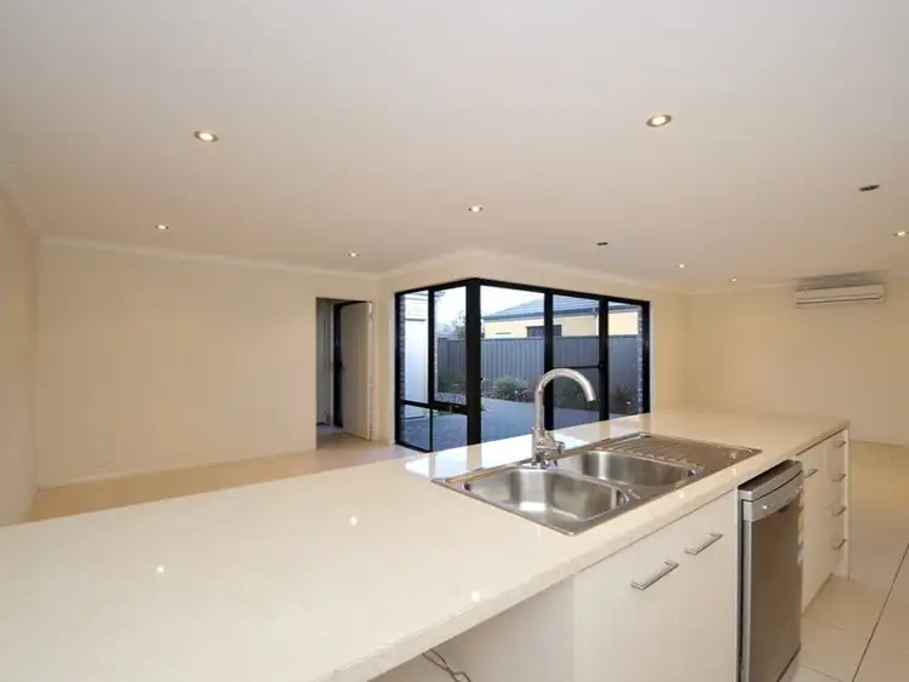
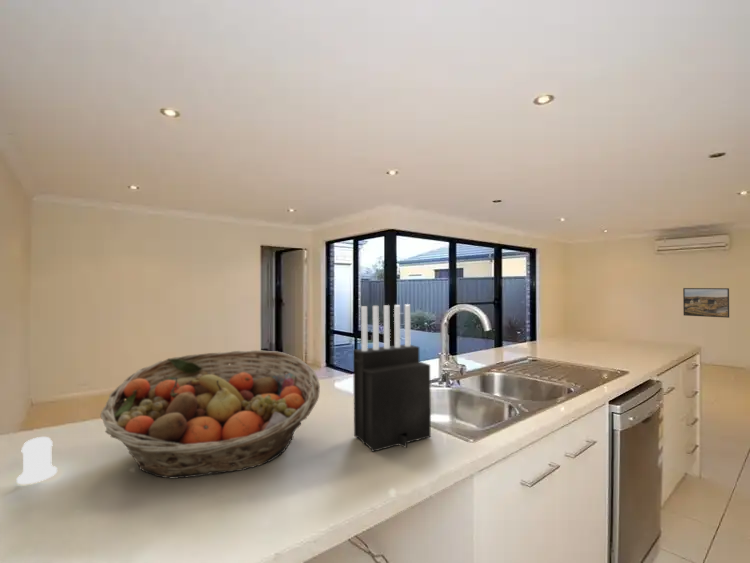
+ salt shaker (37, 457)
+ knife block (393, 372)
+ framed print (705, 302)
+ fruit basket (220, 404)
